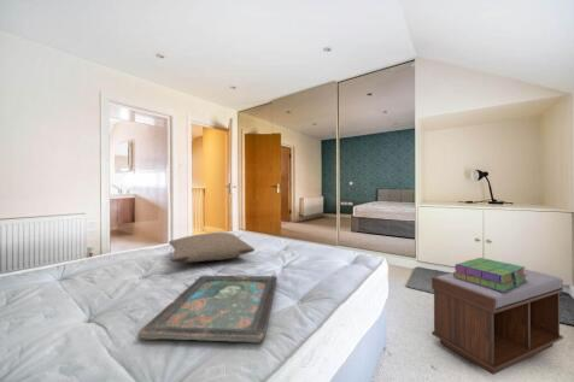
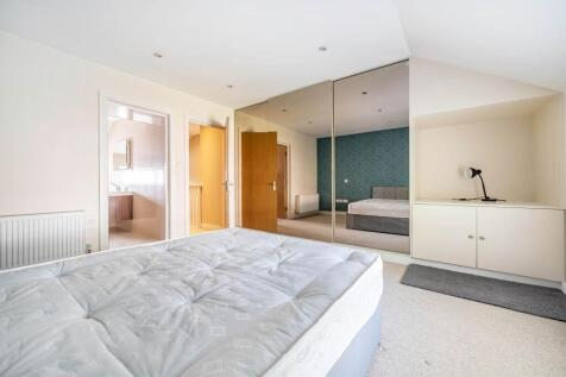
- decorative tray (223, 300)
- stack of books (488, 271)
- bench (497, 310)
- pillow (209, 246)
